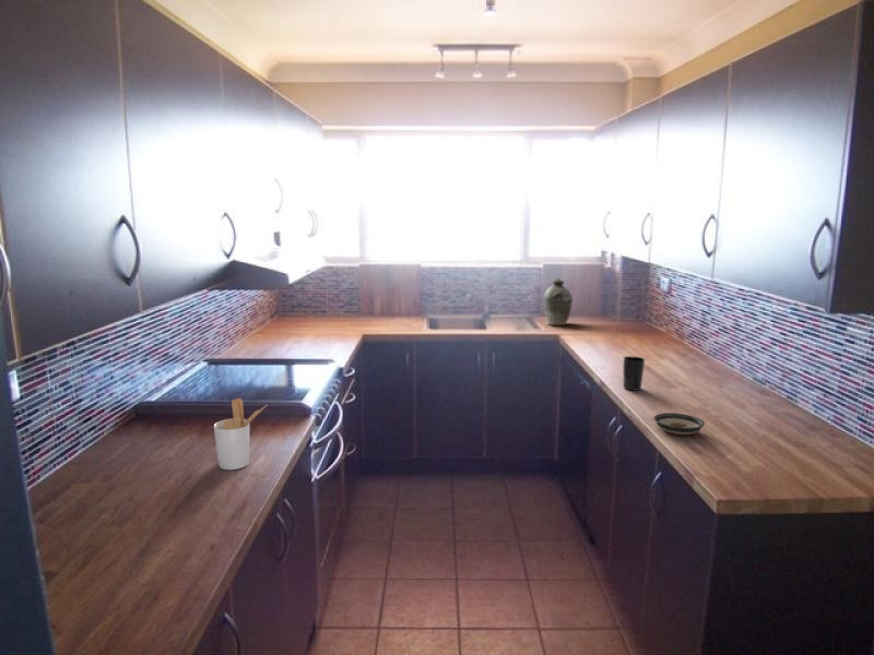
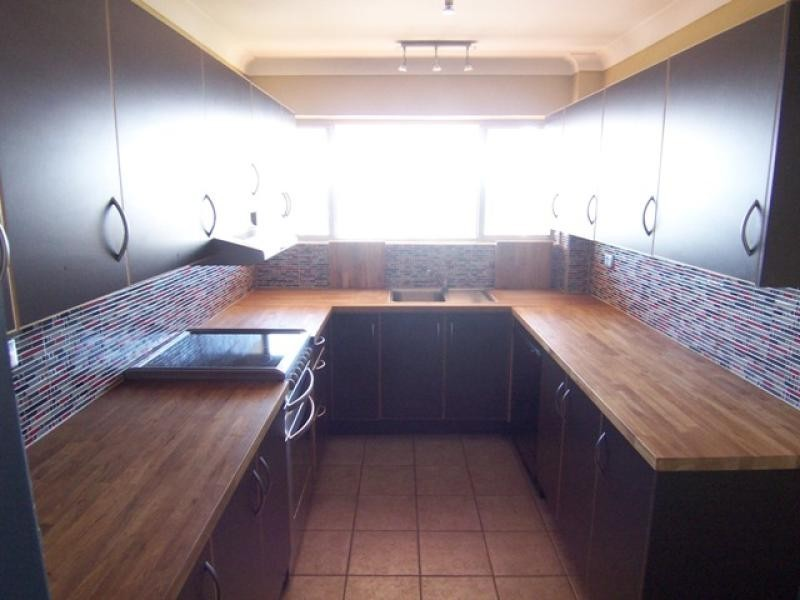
- kettle (557, 301)
- utensil holder (241, 433)
- cup (633, 373)
- saucer (677, 425)
